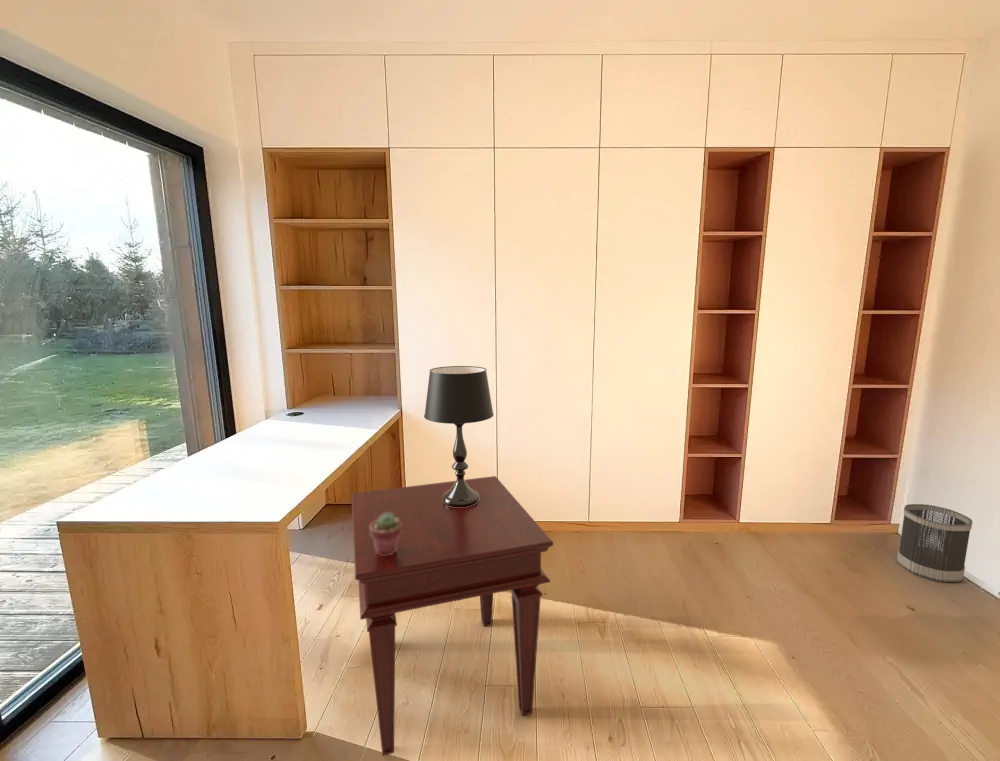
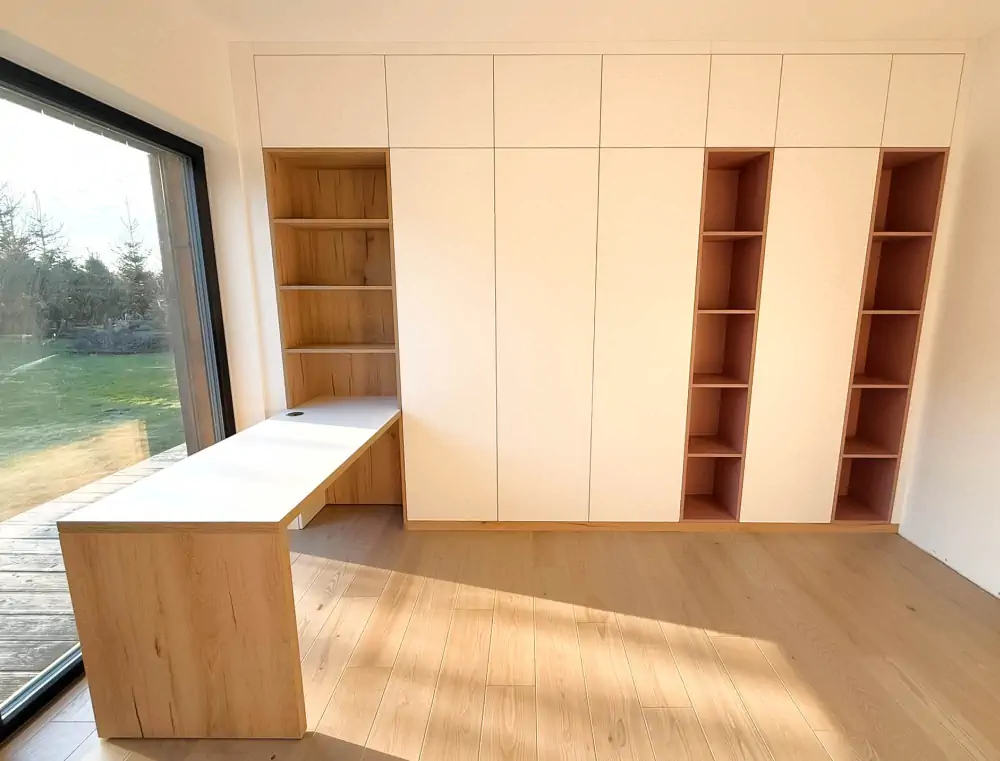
- table lamp (459, 435)
- wastebasket (933, 541)
- side table (443, 598)
- potted succulent (385, 532)
